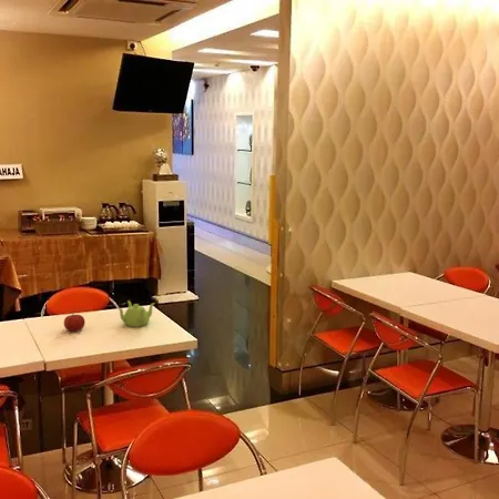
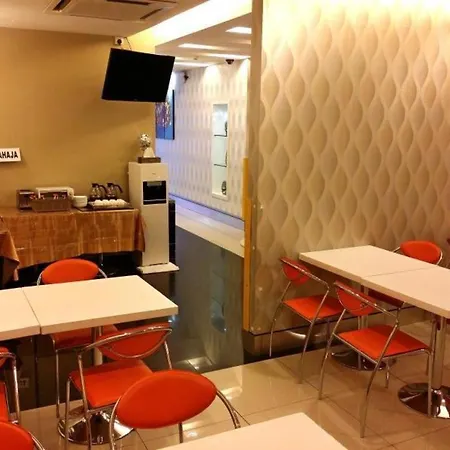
- fruit (74, 322)
- teapot (136, 314)
